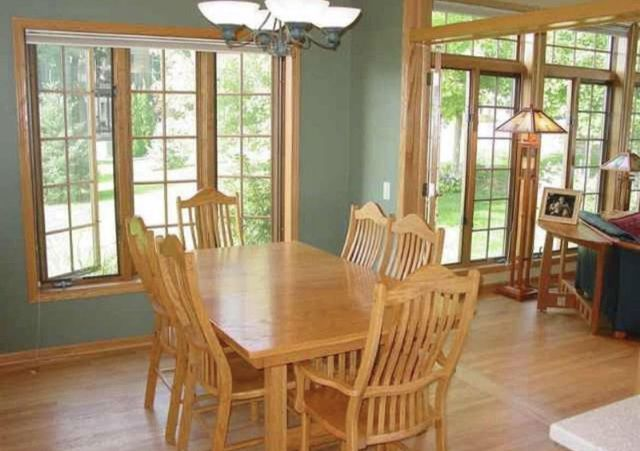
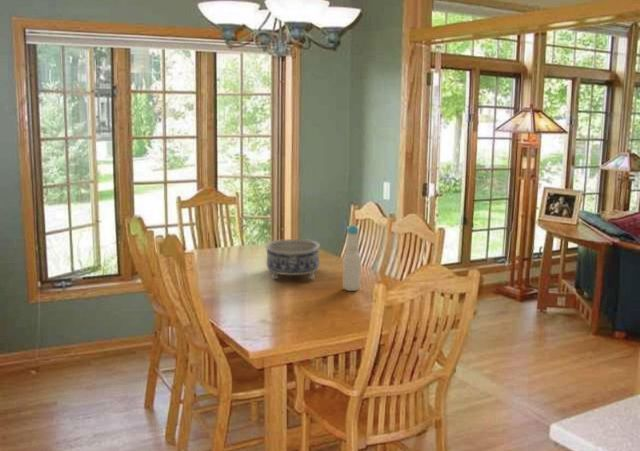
+ bottle (352, 257)
+ decorative bowl (292, 259)
